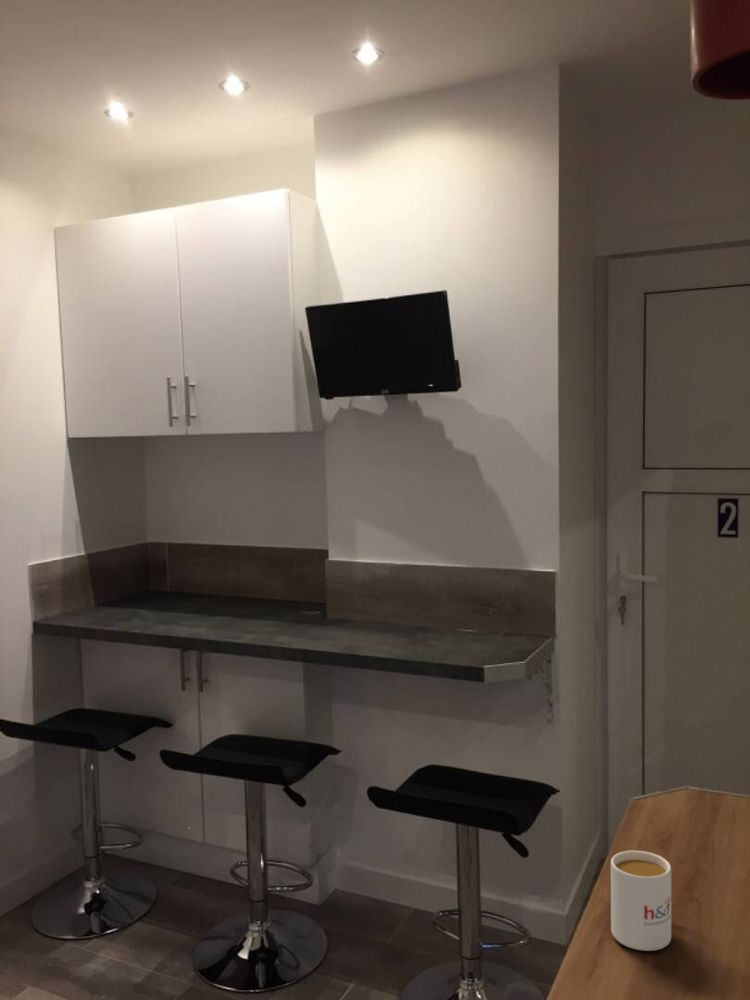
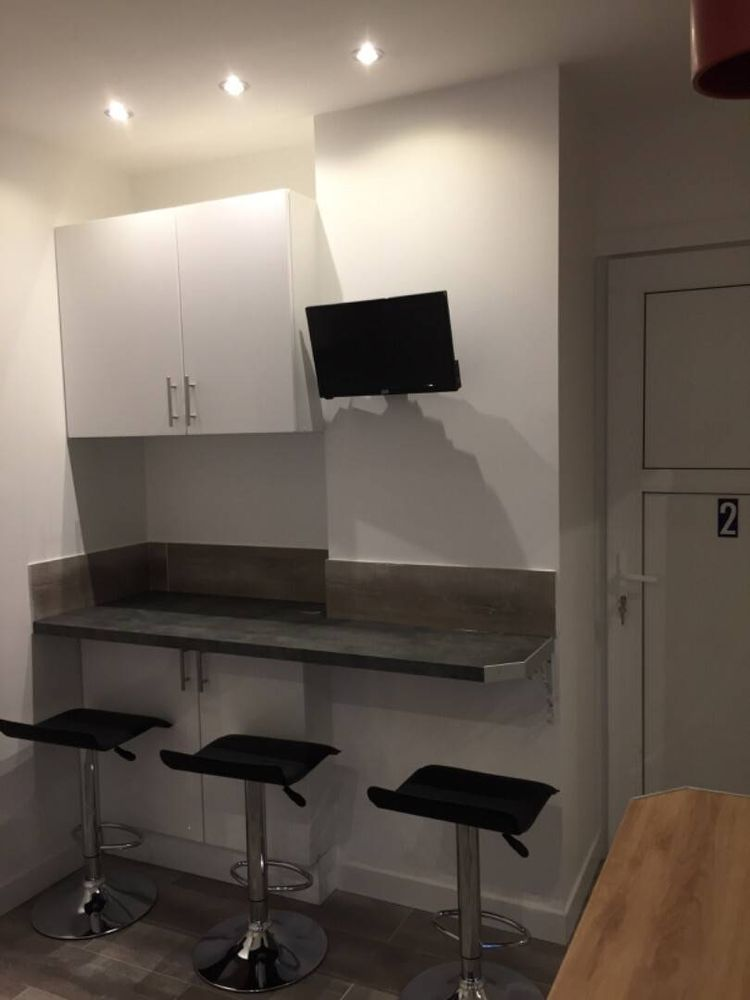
- mug (644, 894)
